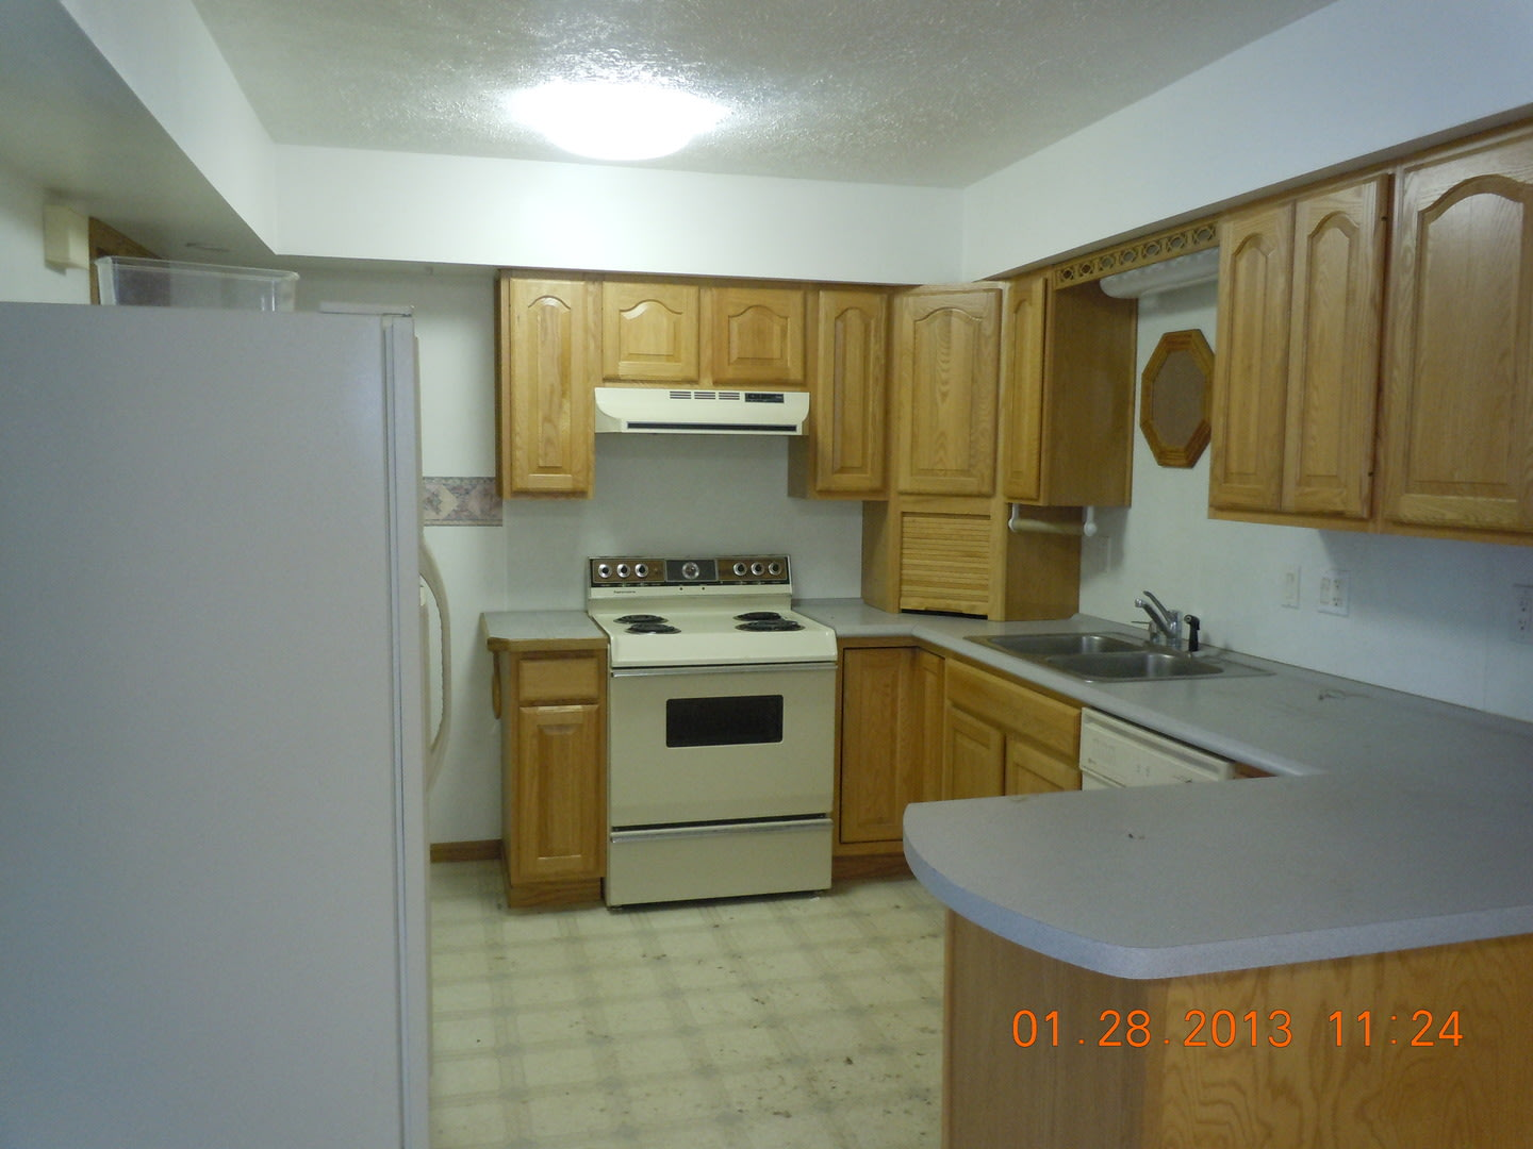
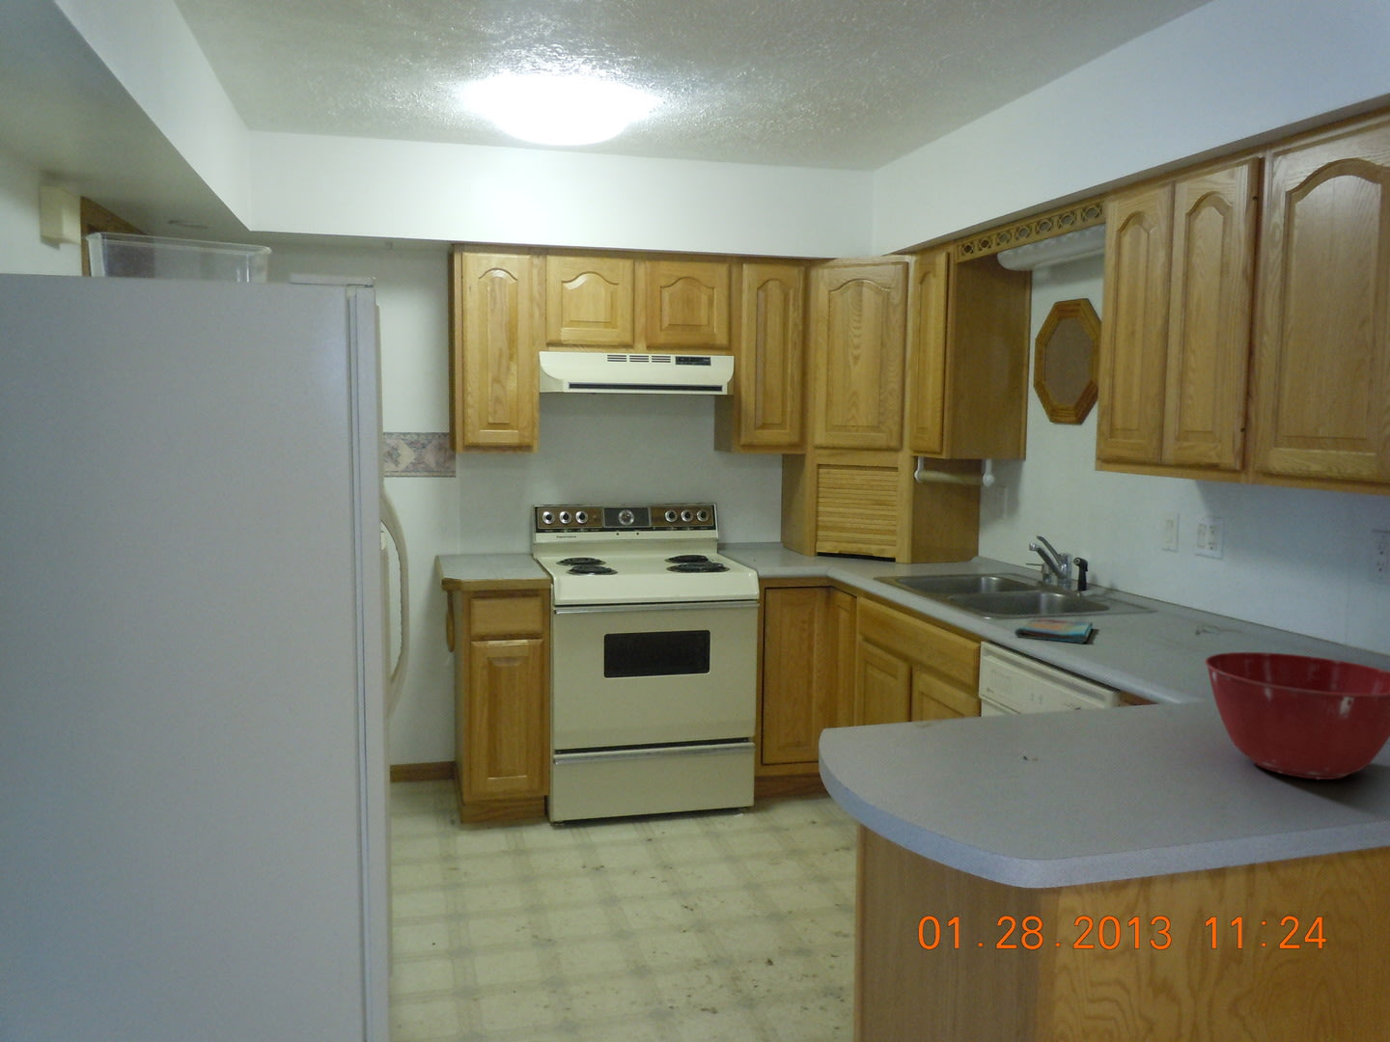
+ dish towel (1054, 628)
+ mixing bowl (1302, 718)
